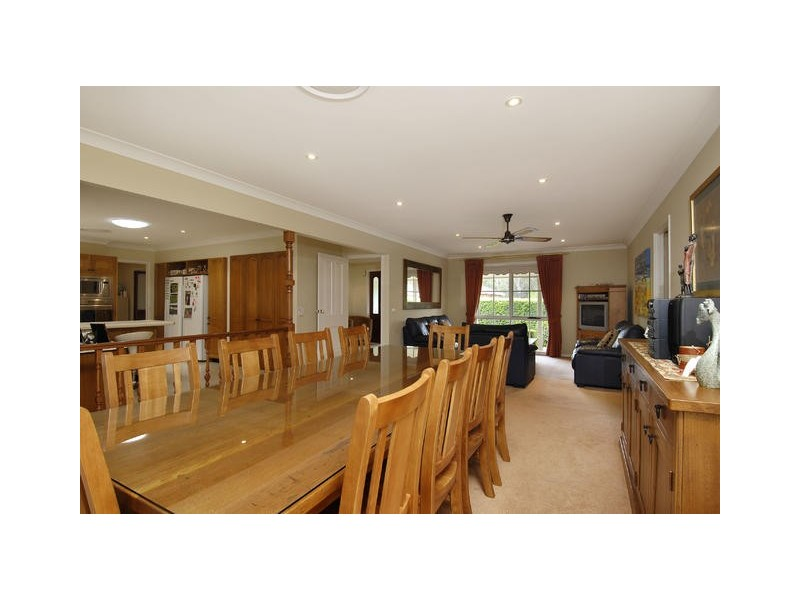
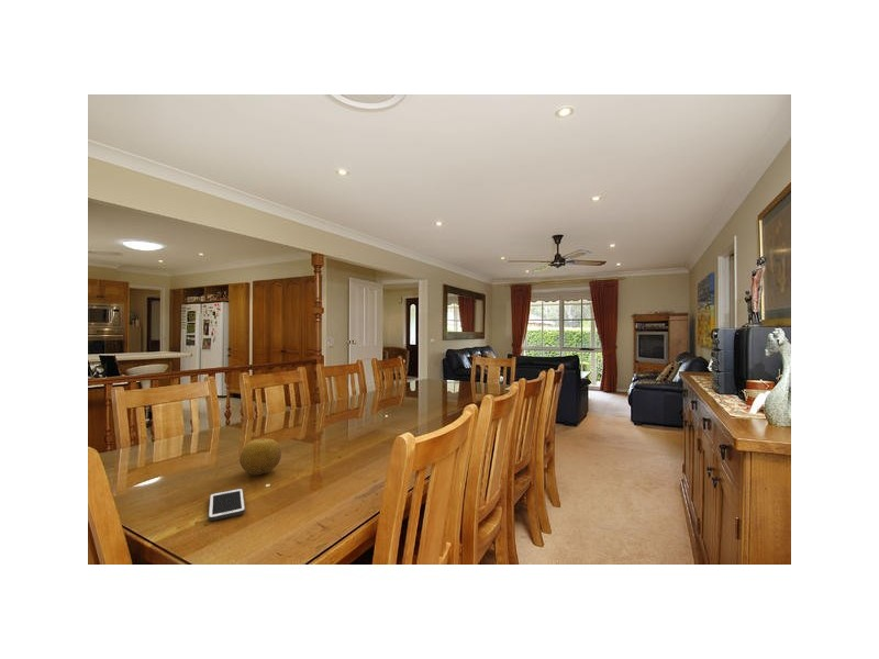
+ fruit (260, 456)
+ cell phone (226, 503)
